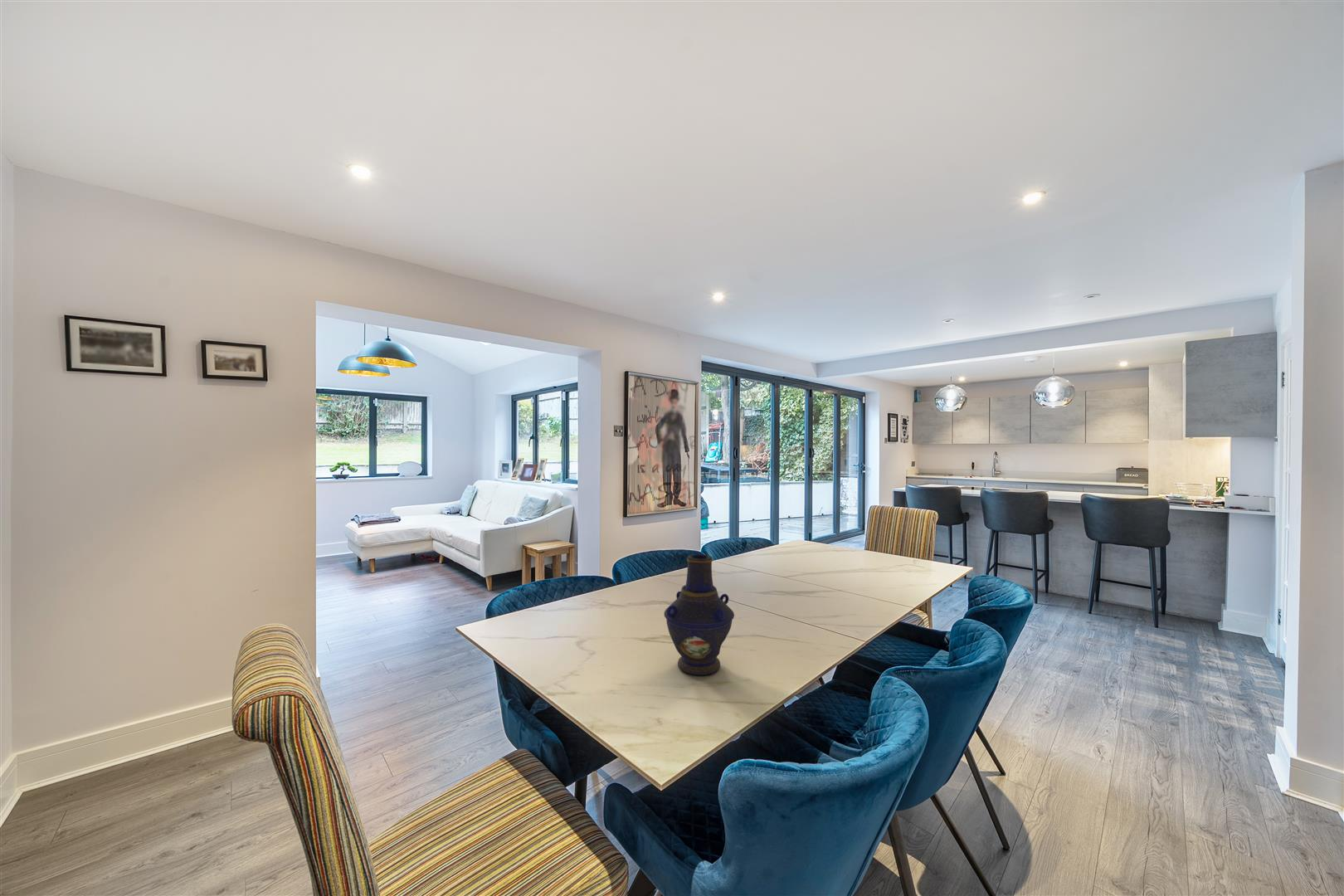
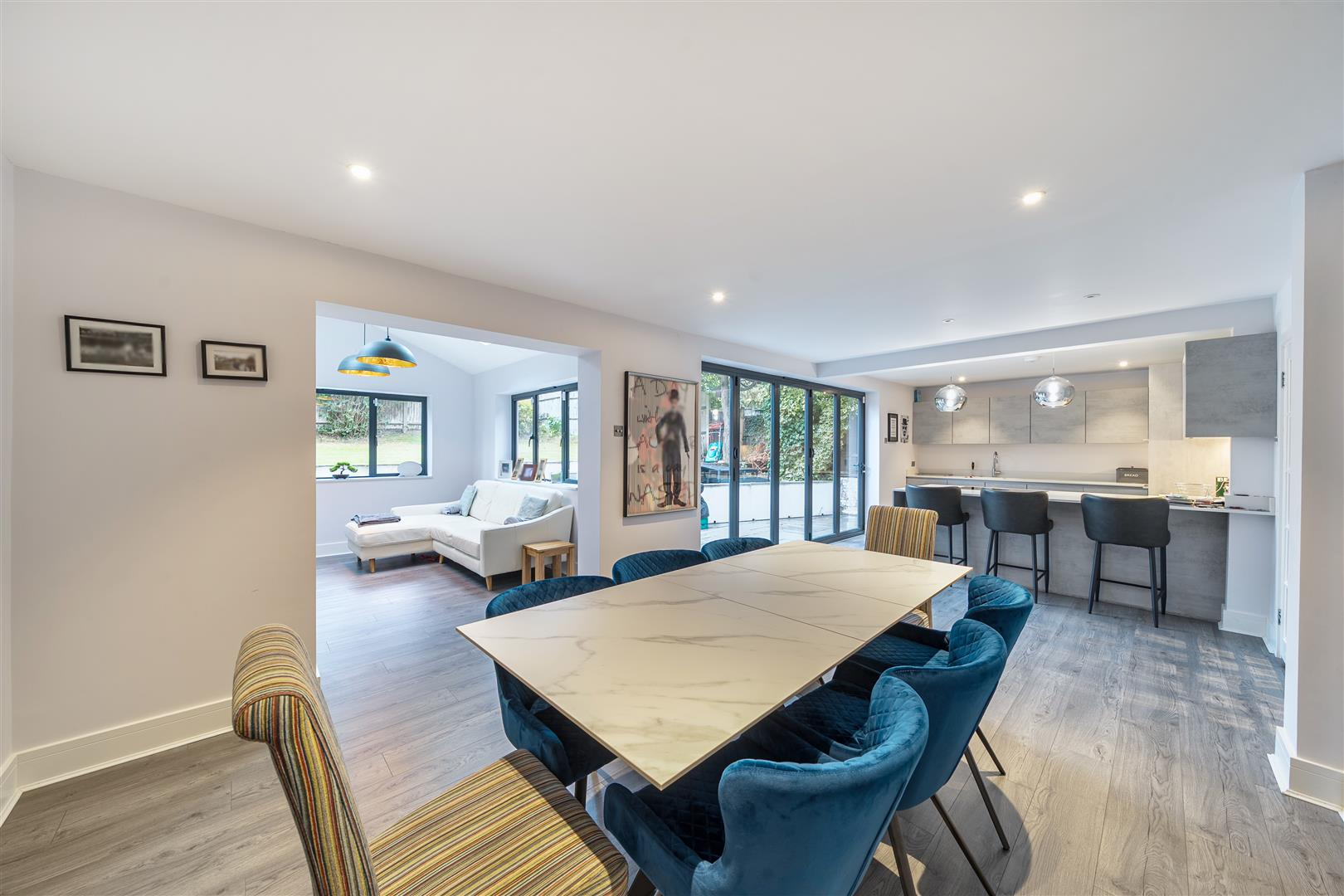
- vase (699, 611)
